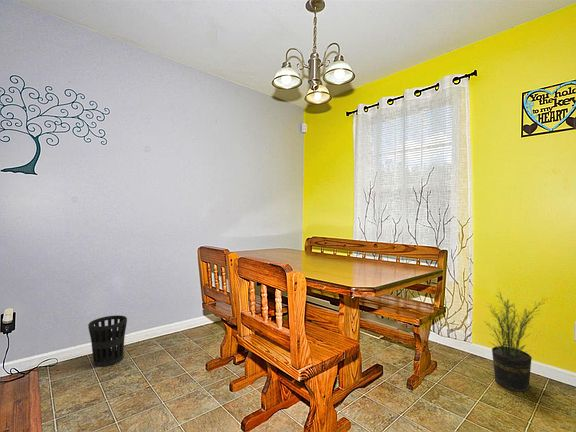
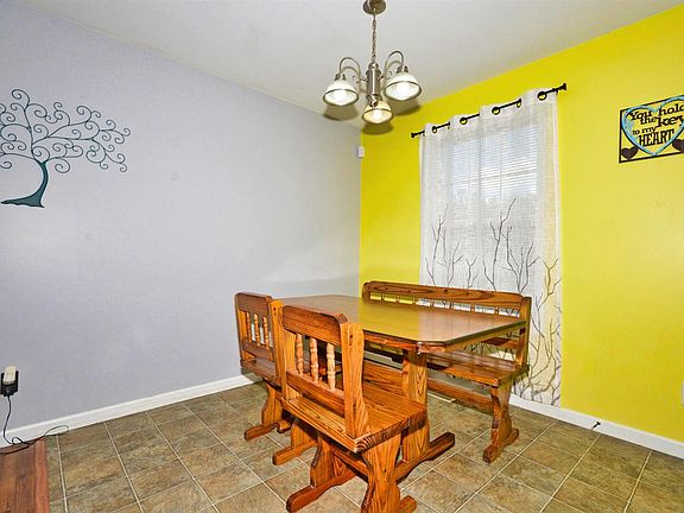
- wastebasket (108, 340)
- potted plant (514, 338)
